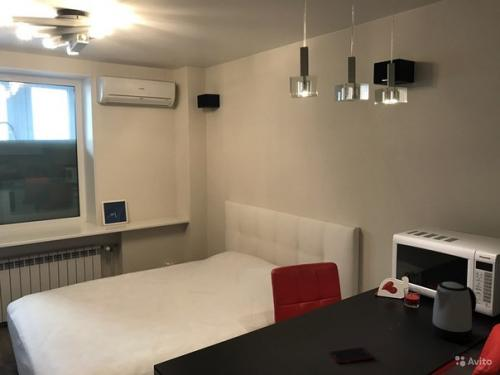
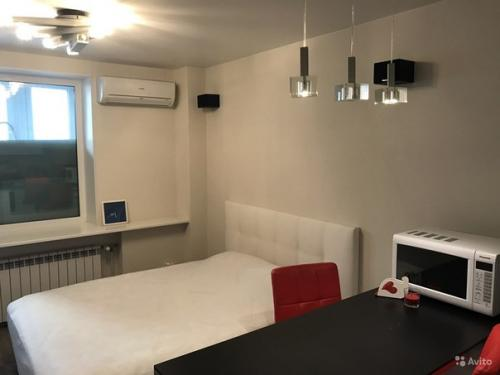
- cell phone (350, 355)
- kettle (456, 308)
